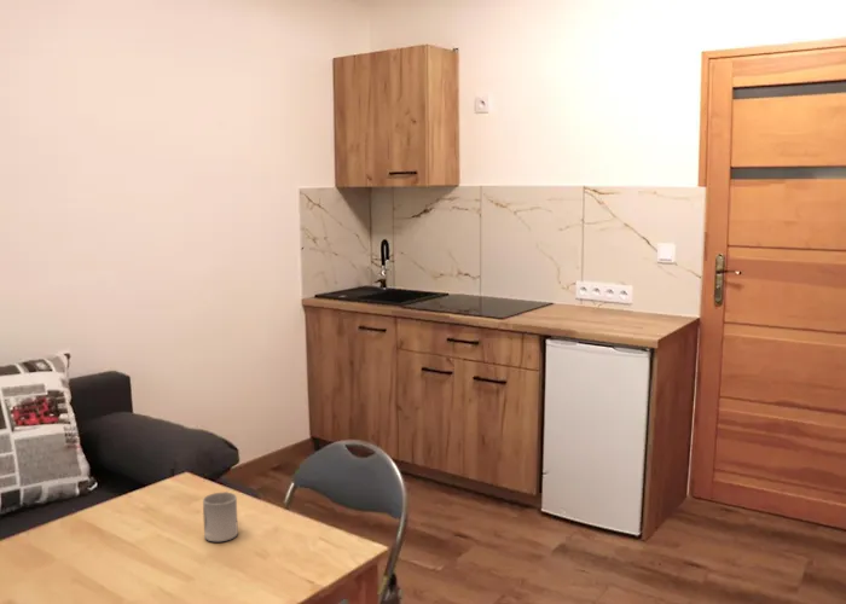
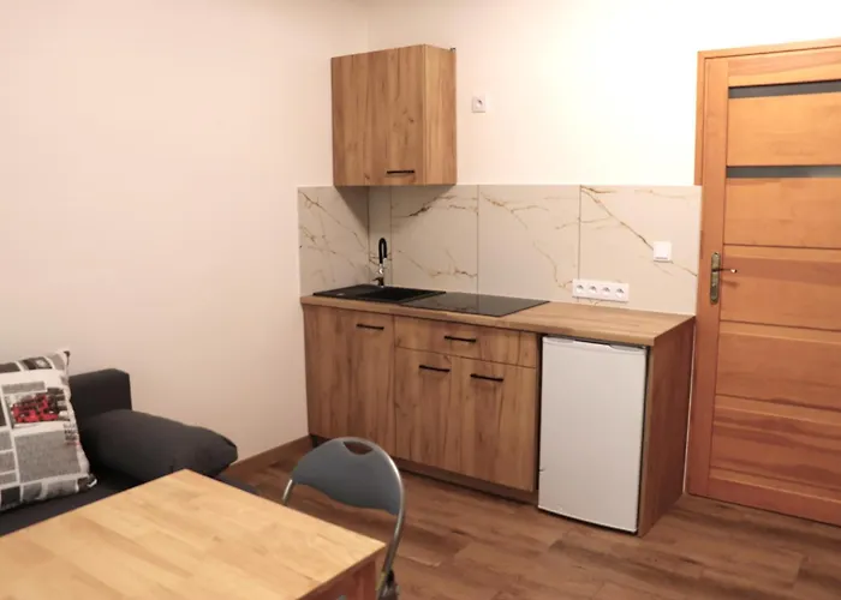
- cup (221, 513)
